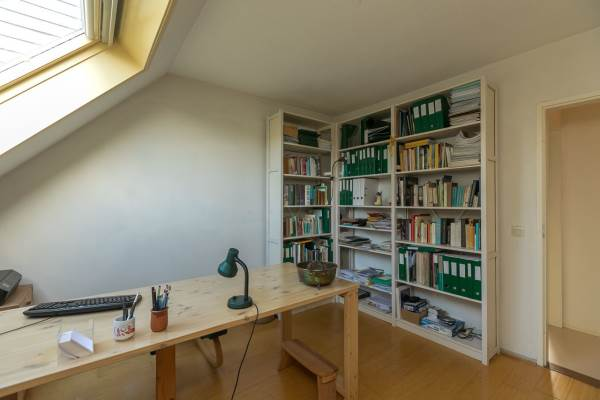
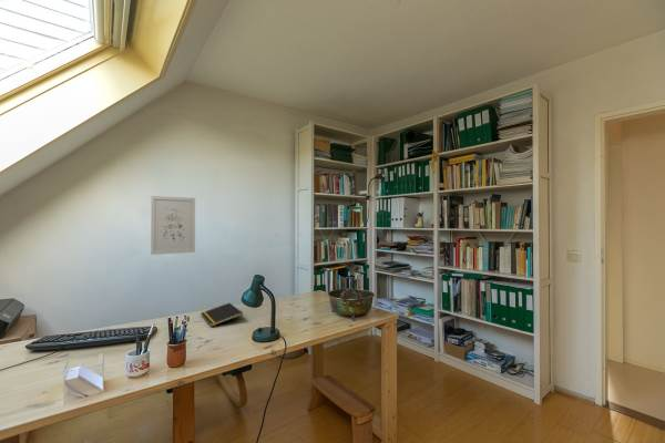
+ notepad (221, 313)
+ wall art (173, 225)
